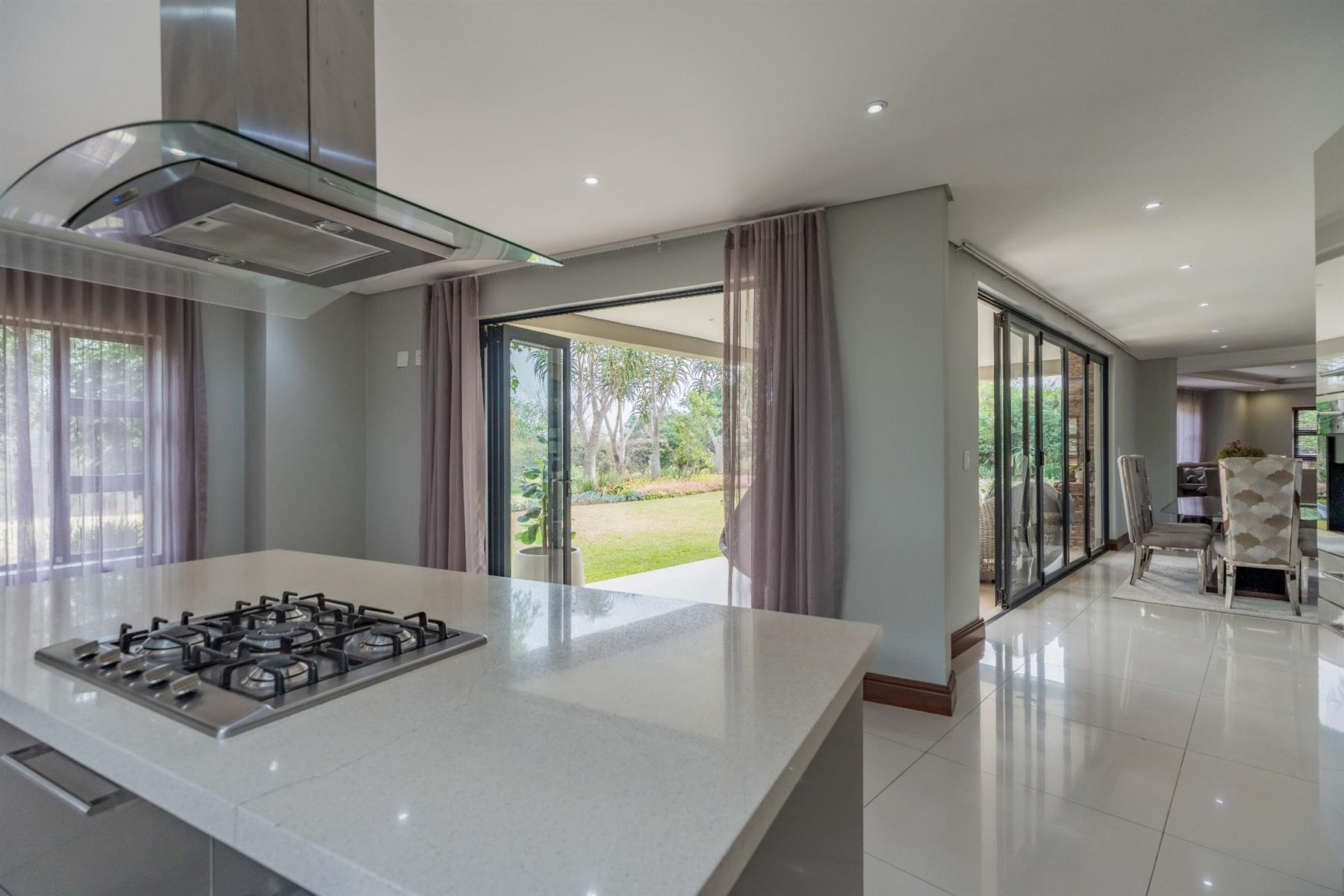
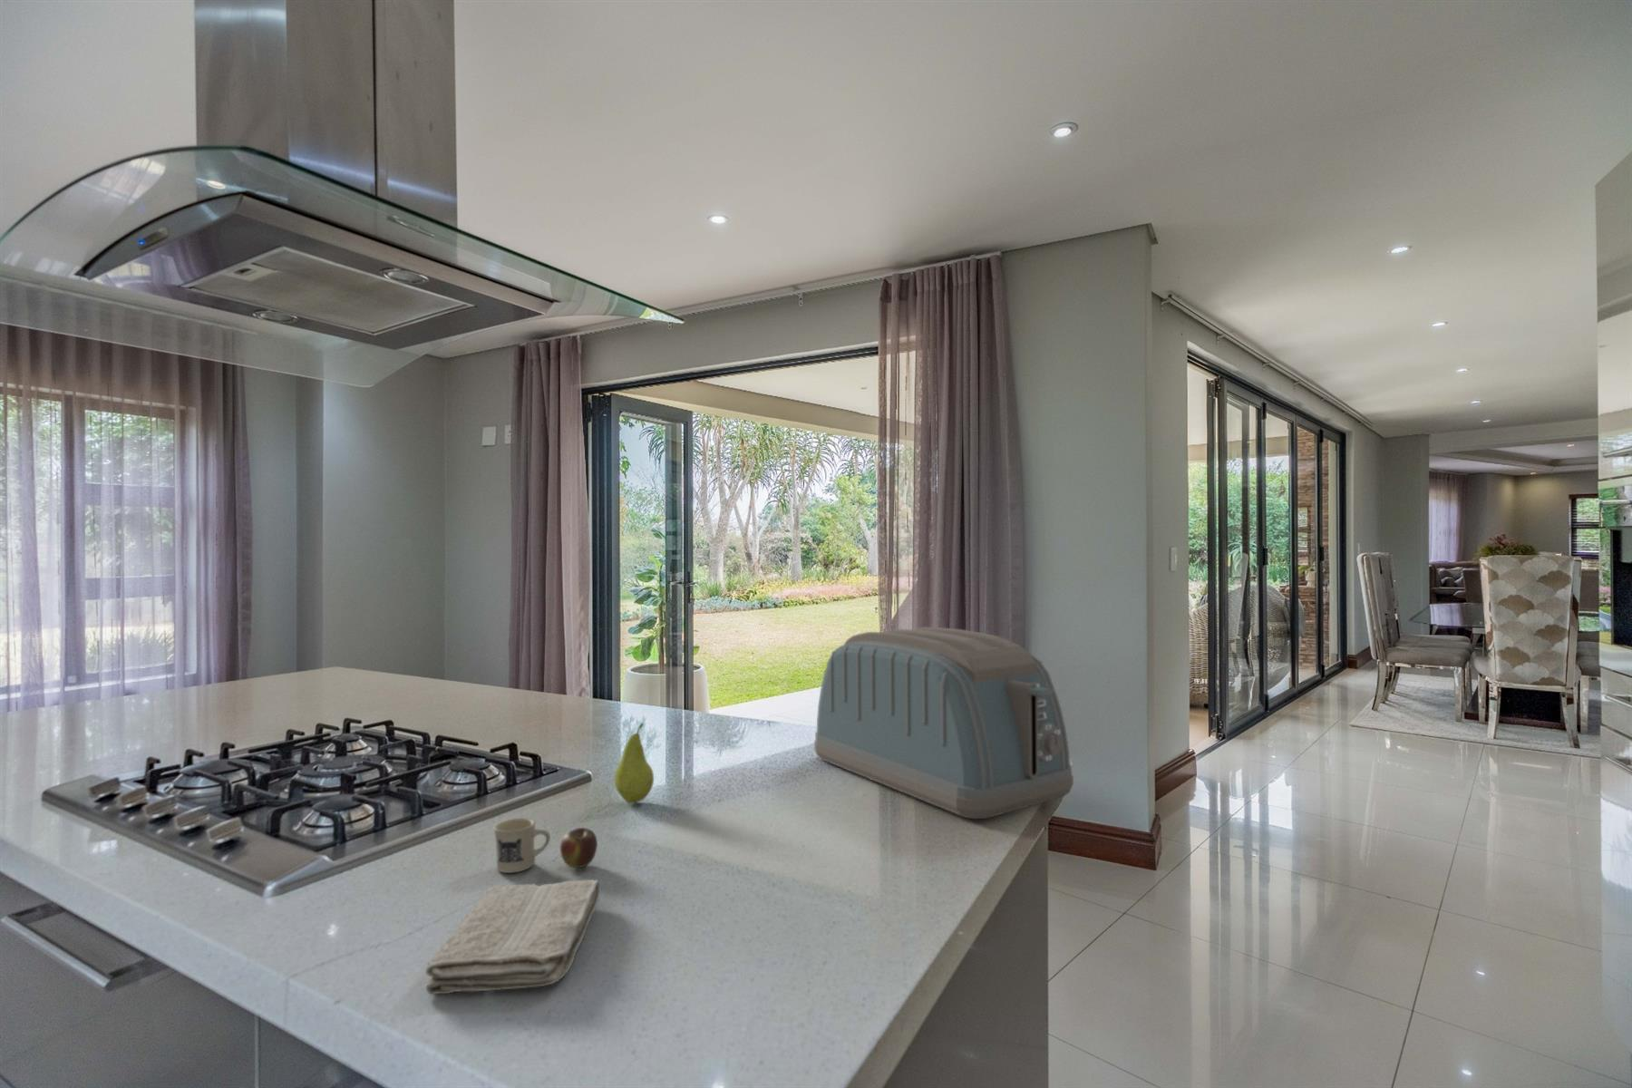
+ washcloth (521, 928)
+ fruit (634, 760)
+ mug (545, 844)
+ toaster (937, 706)
